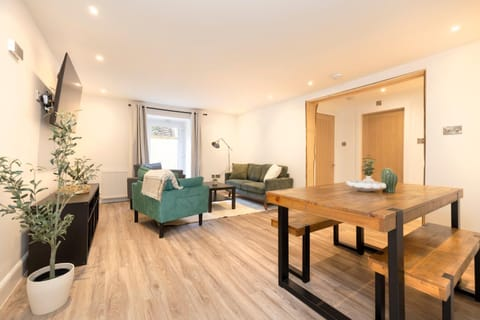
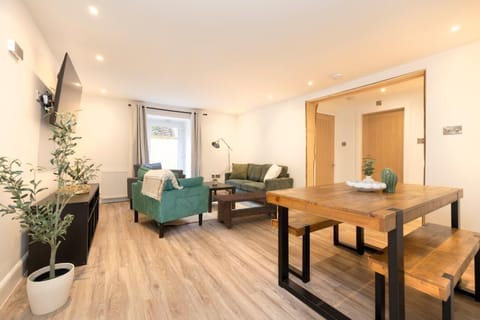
+ coffee table (250, 208)
